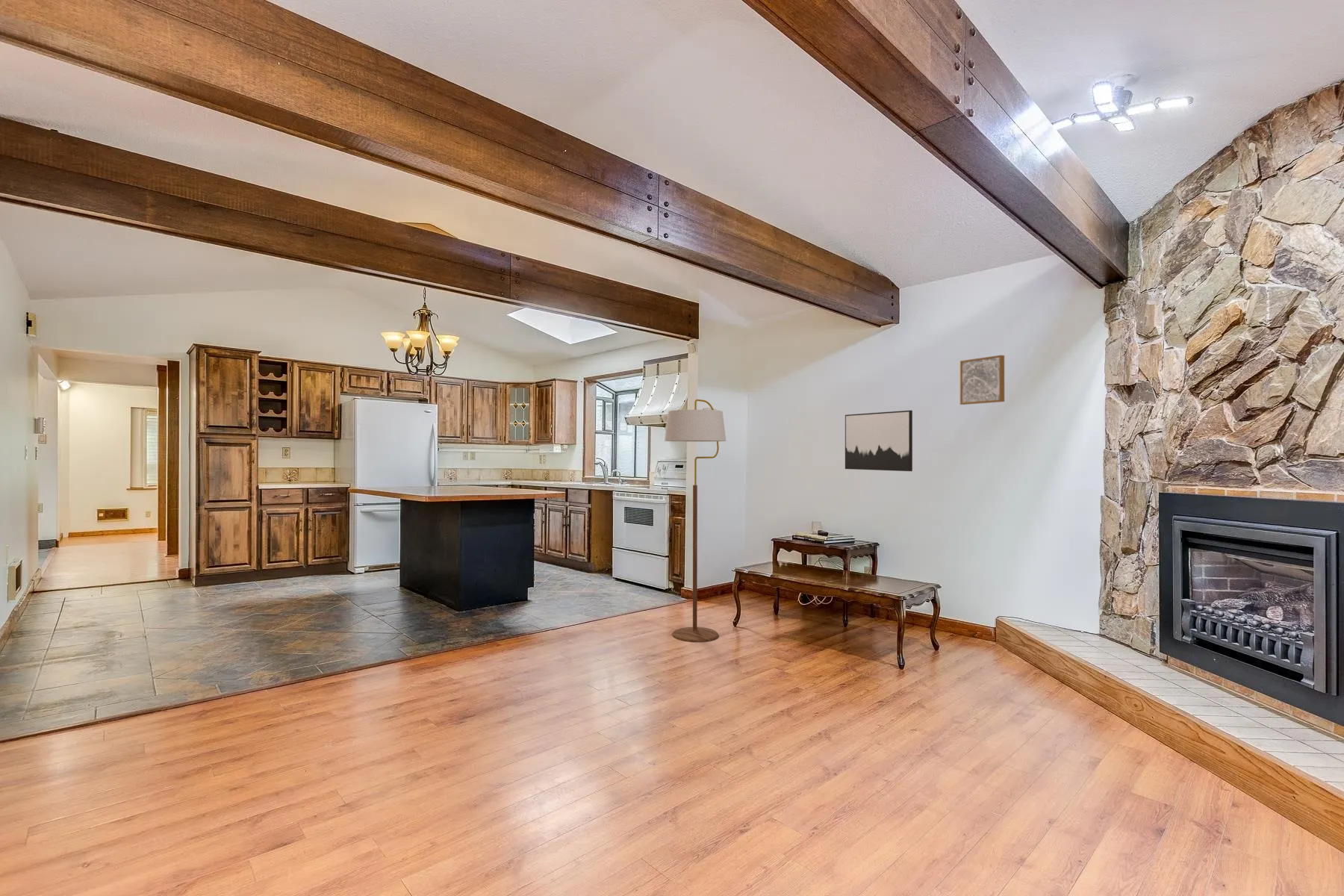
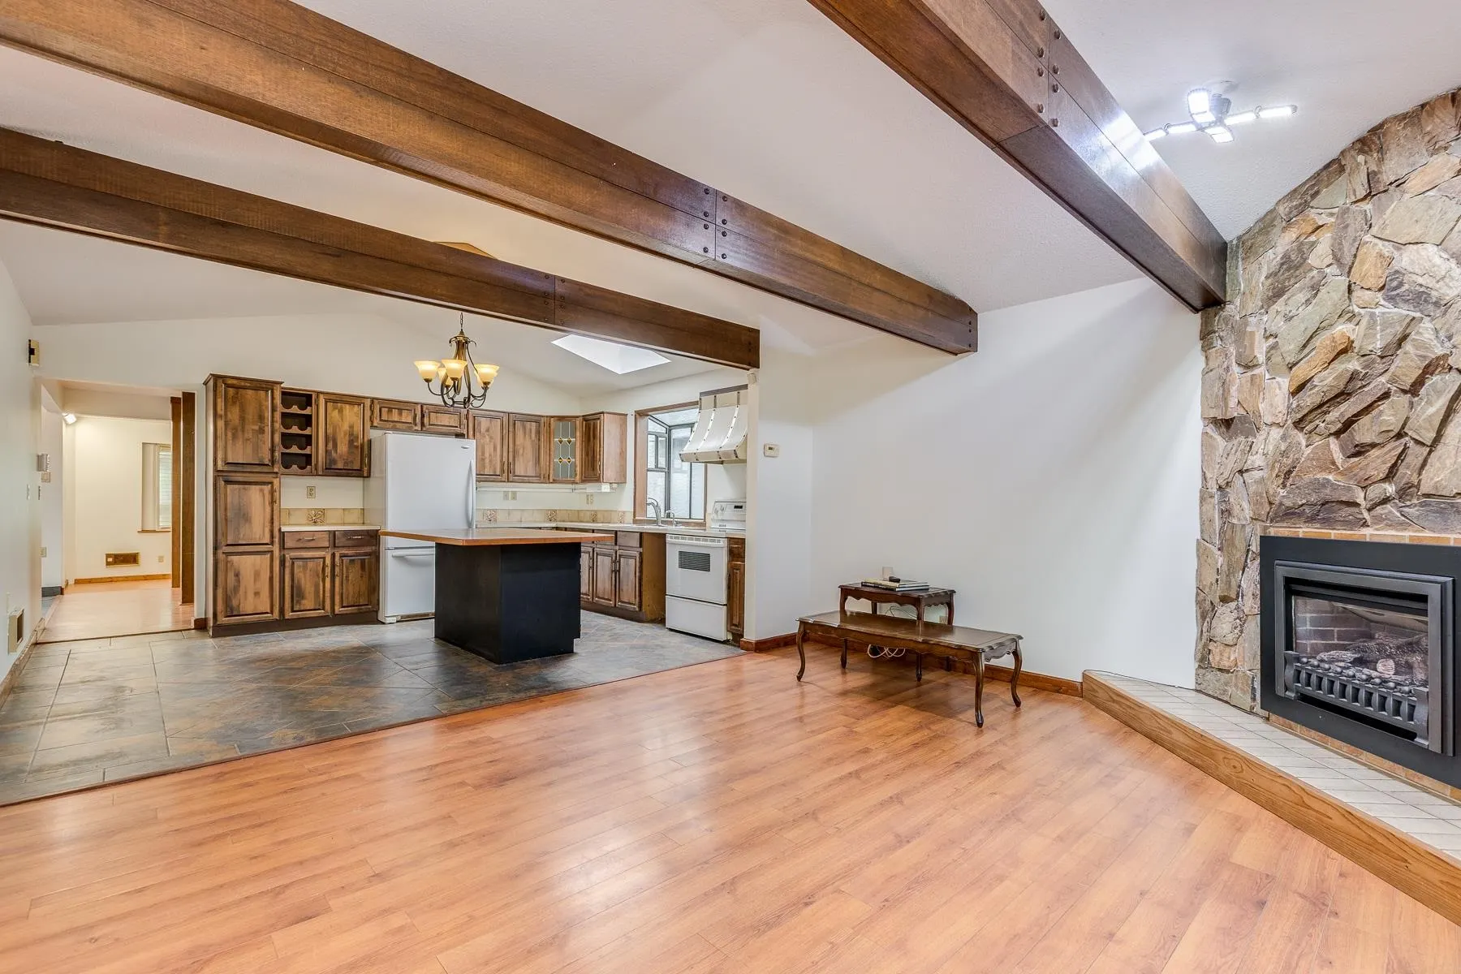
- floor lamp (697, 516)
- wall art (877, 441)
- wall art (981, 380)
